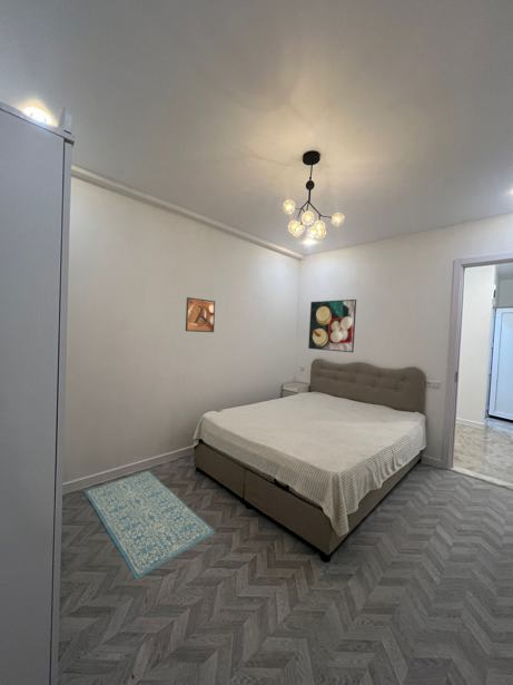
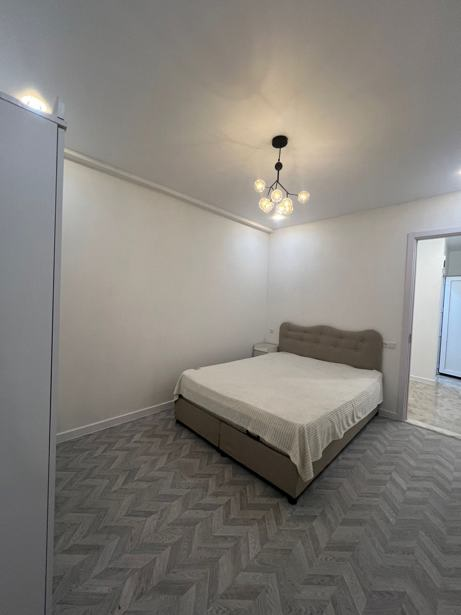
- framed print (200, 315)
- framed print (331, 325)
- rug (144, 509)
